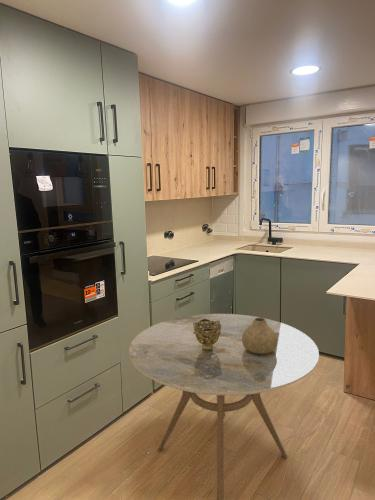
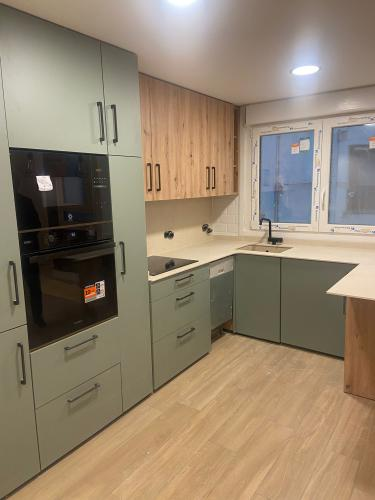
- decorative bowl (207, 335)
- vase (259, 334)
- dining table (222, 399)
